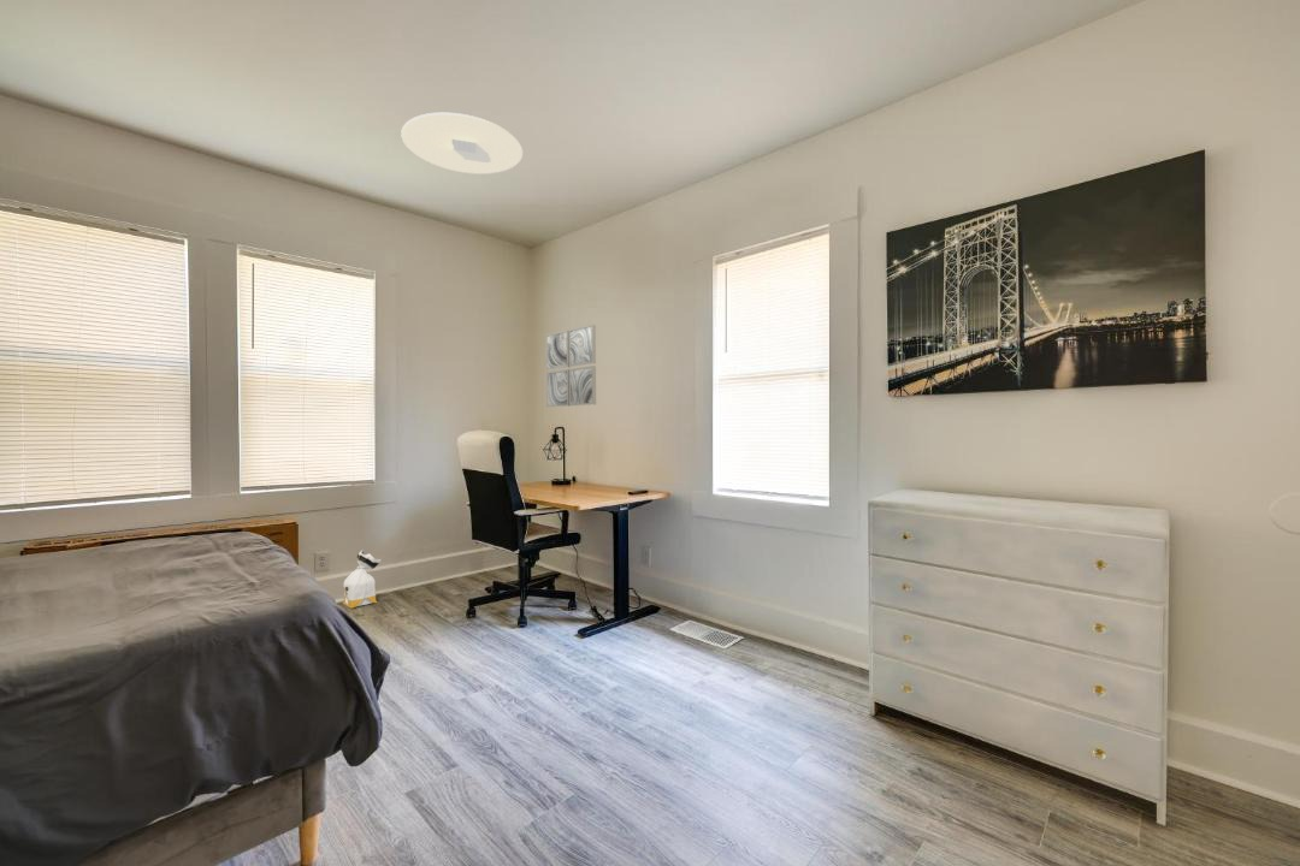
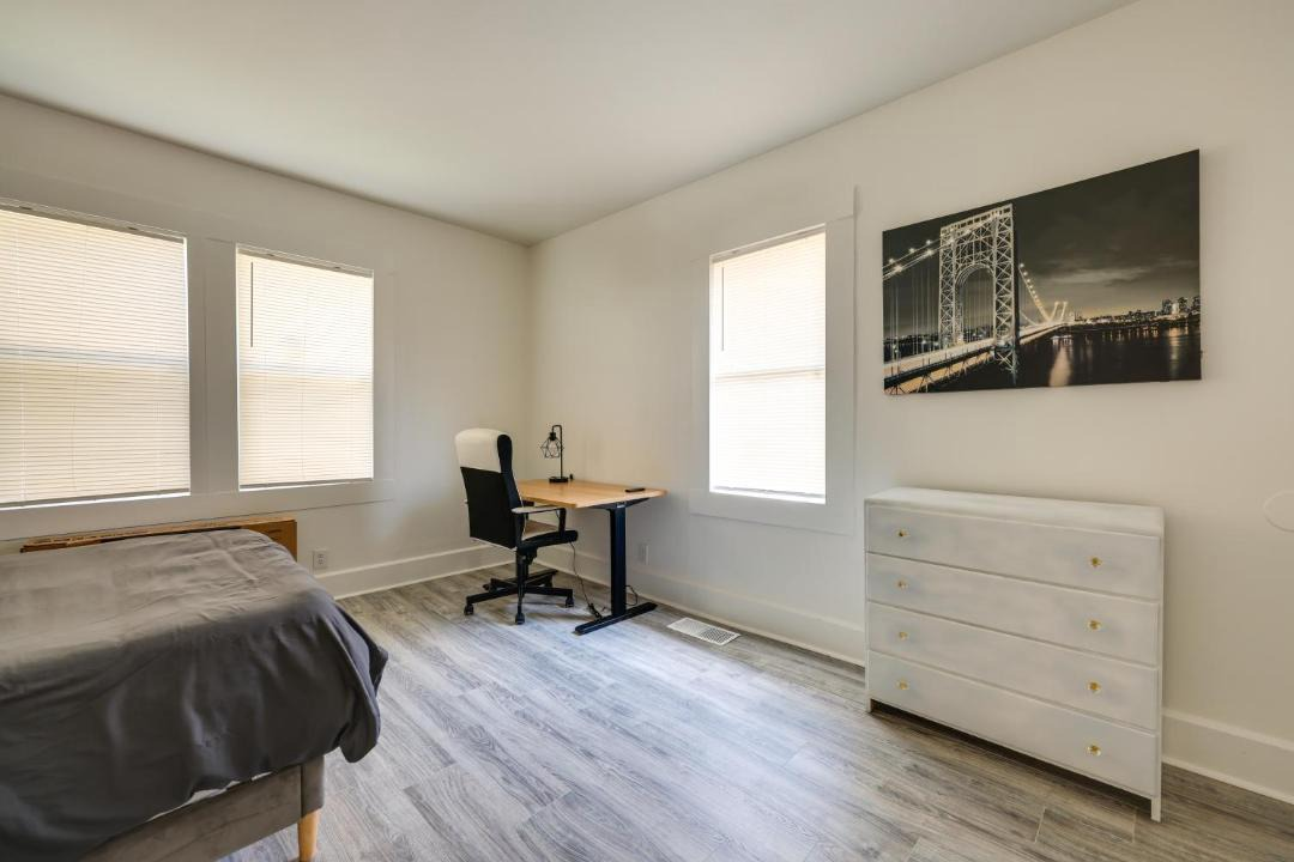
- ceiling light (463, 141)
- bag (360, 576)
- wall art (568, 367)
